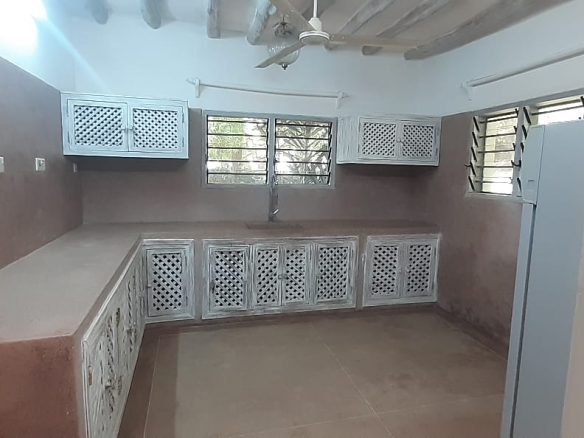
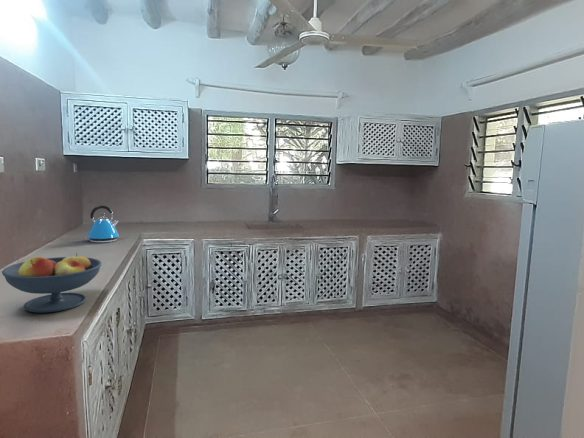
+ fruit bowl (55, 278)
+ kettle (101, 223)
